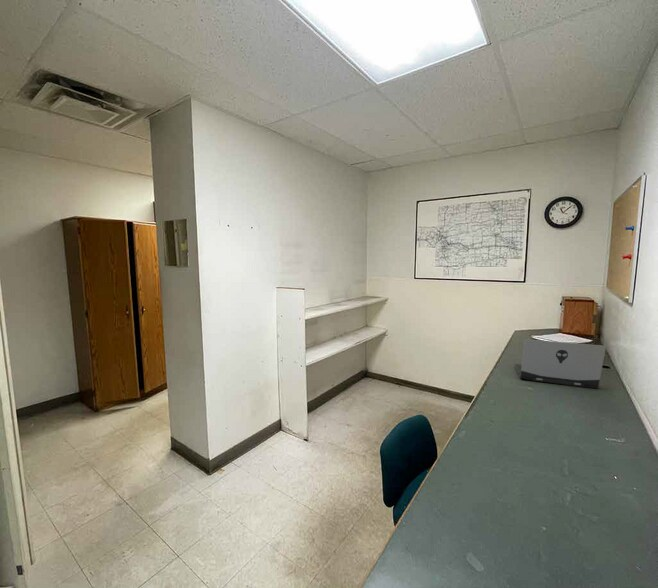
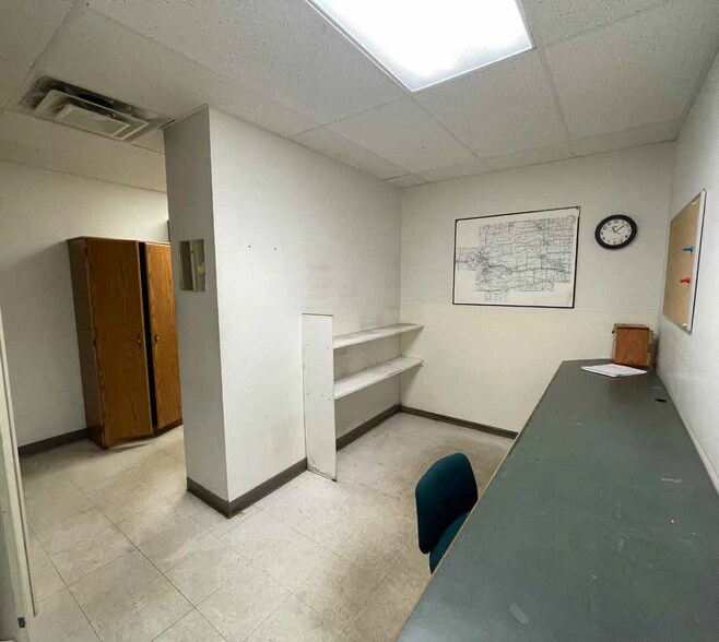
- laptop (555, 357)
